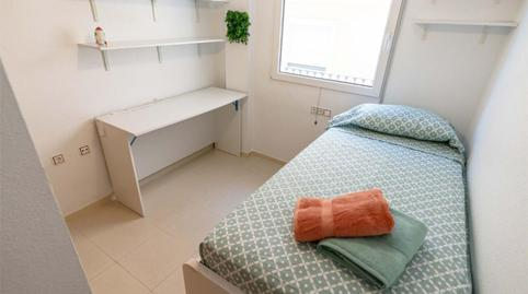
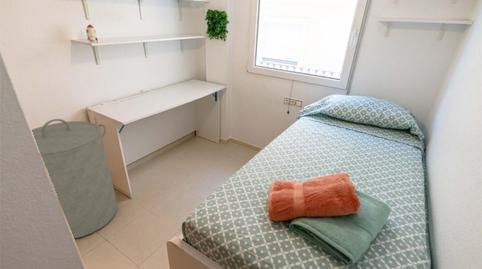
+ laundry hamper (70, 172)
